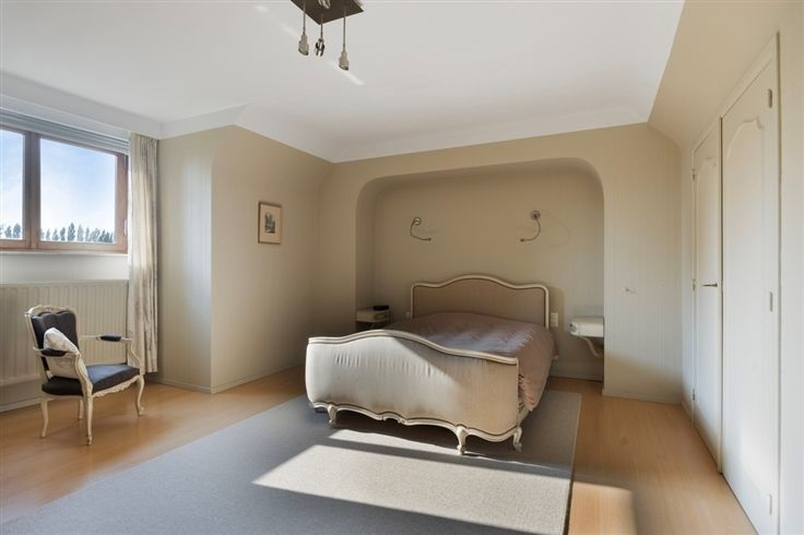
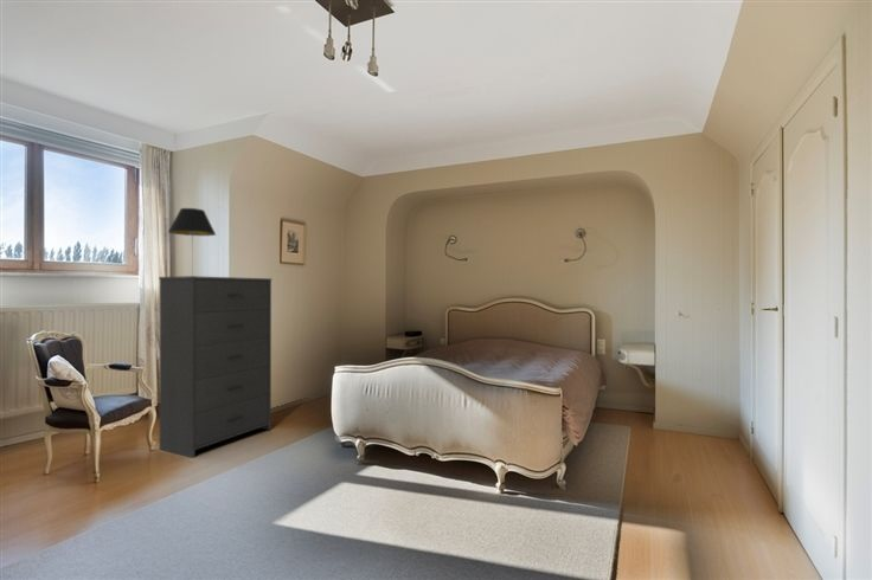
+ dresser (219, 357)
+ table lamp (192, 243)
